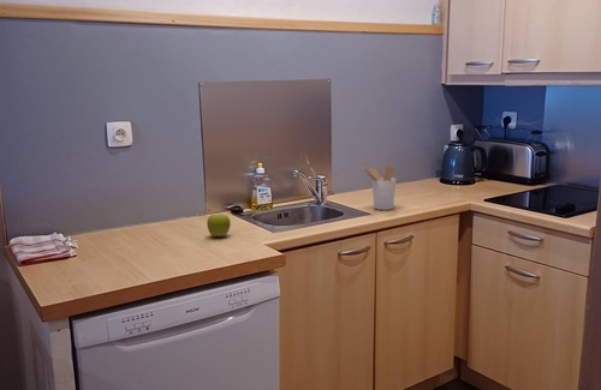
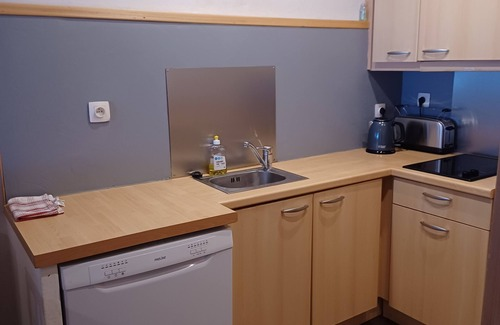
- utensil holder (377, 186)
- fruit (219, 224)
